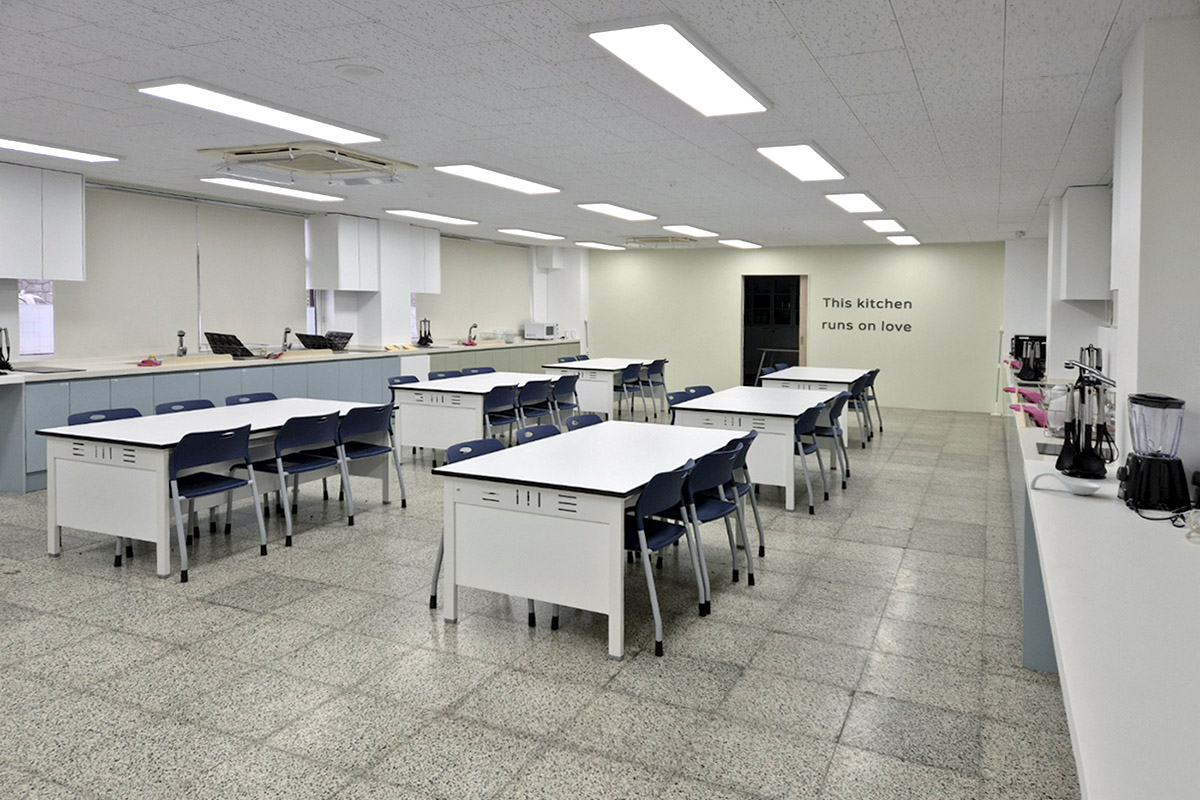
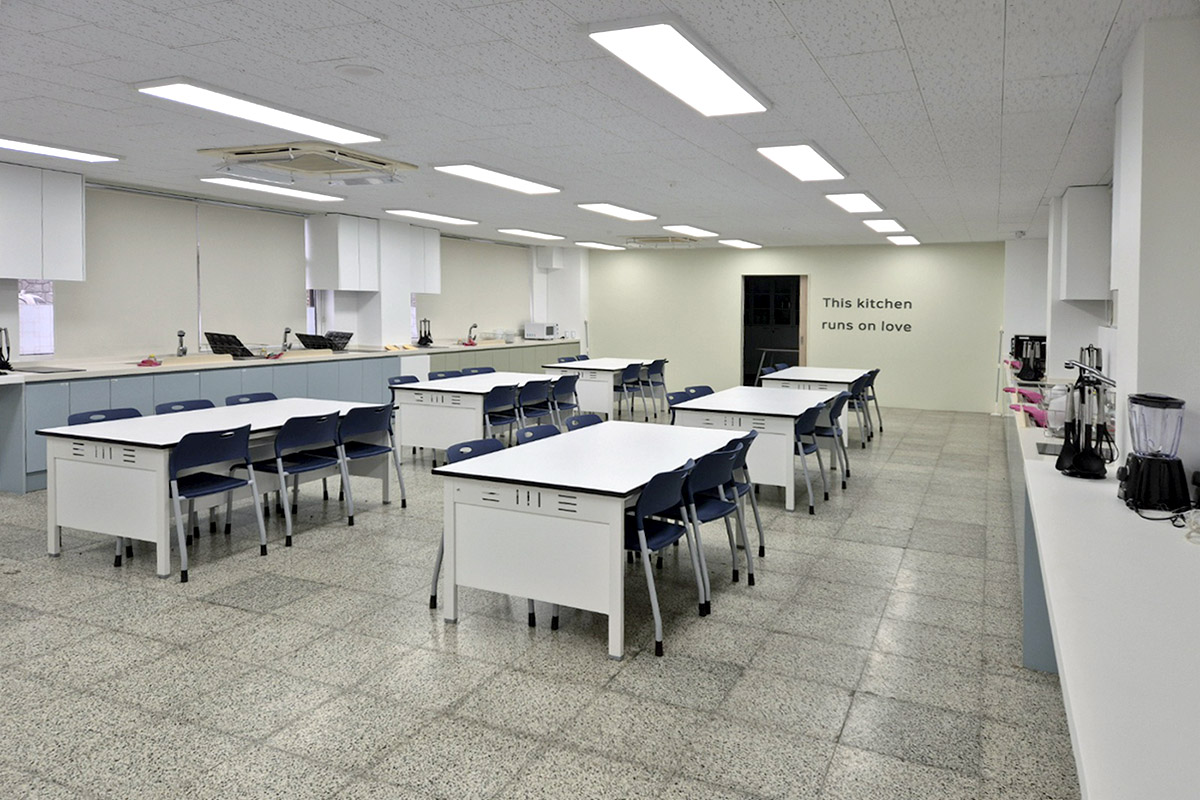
- spoon rest (1064, 482)
